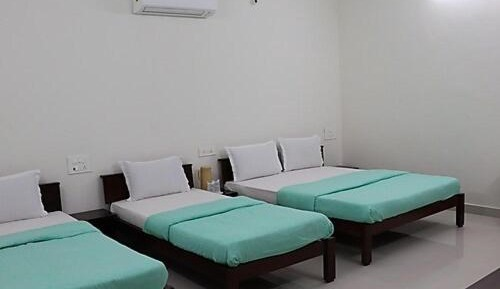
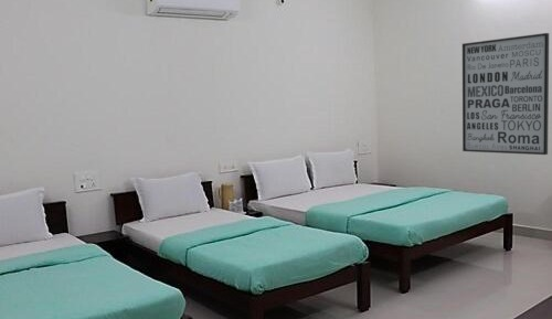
+ wall art (502, 96)
